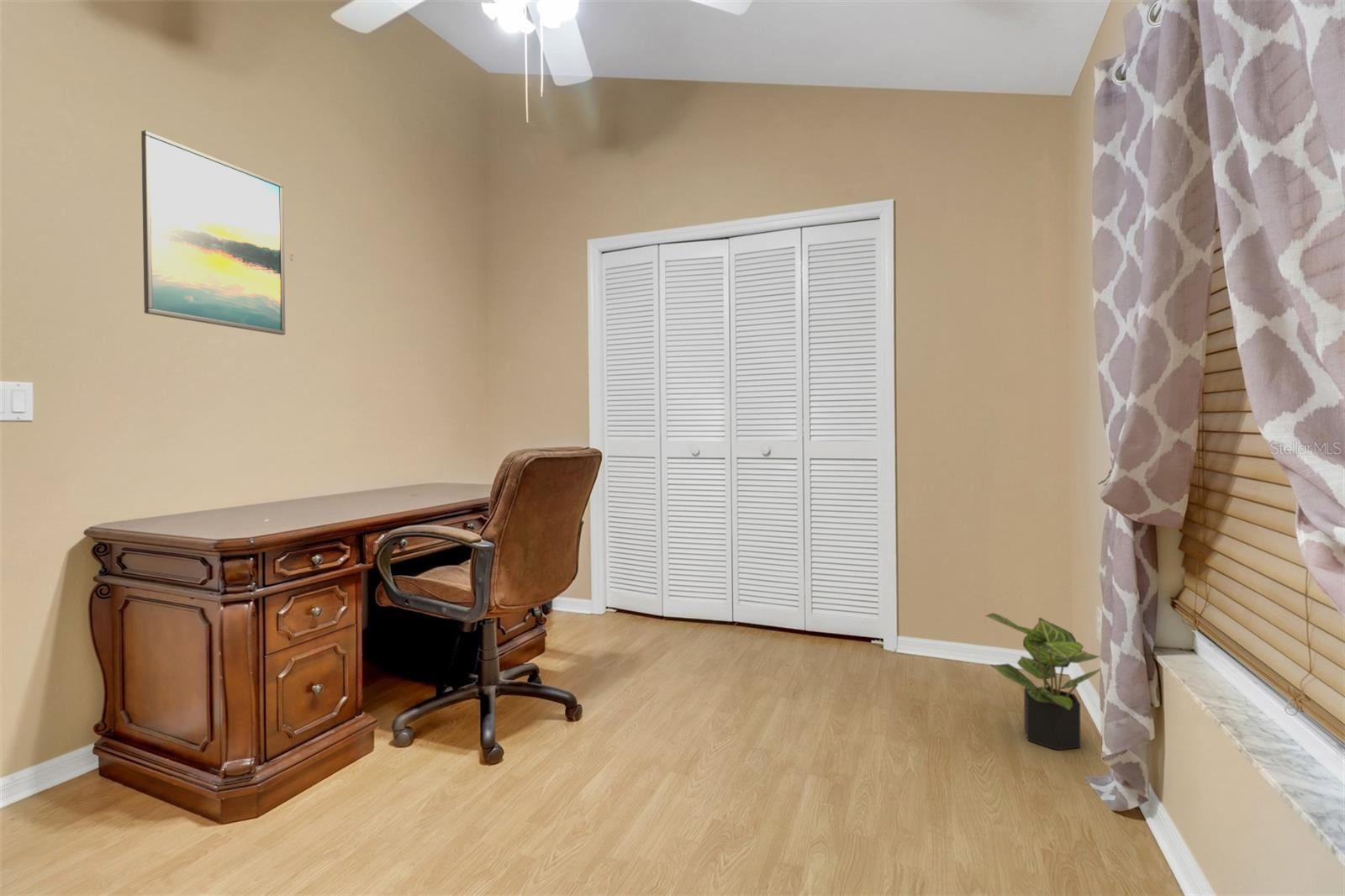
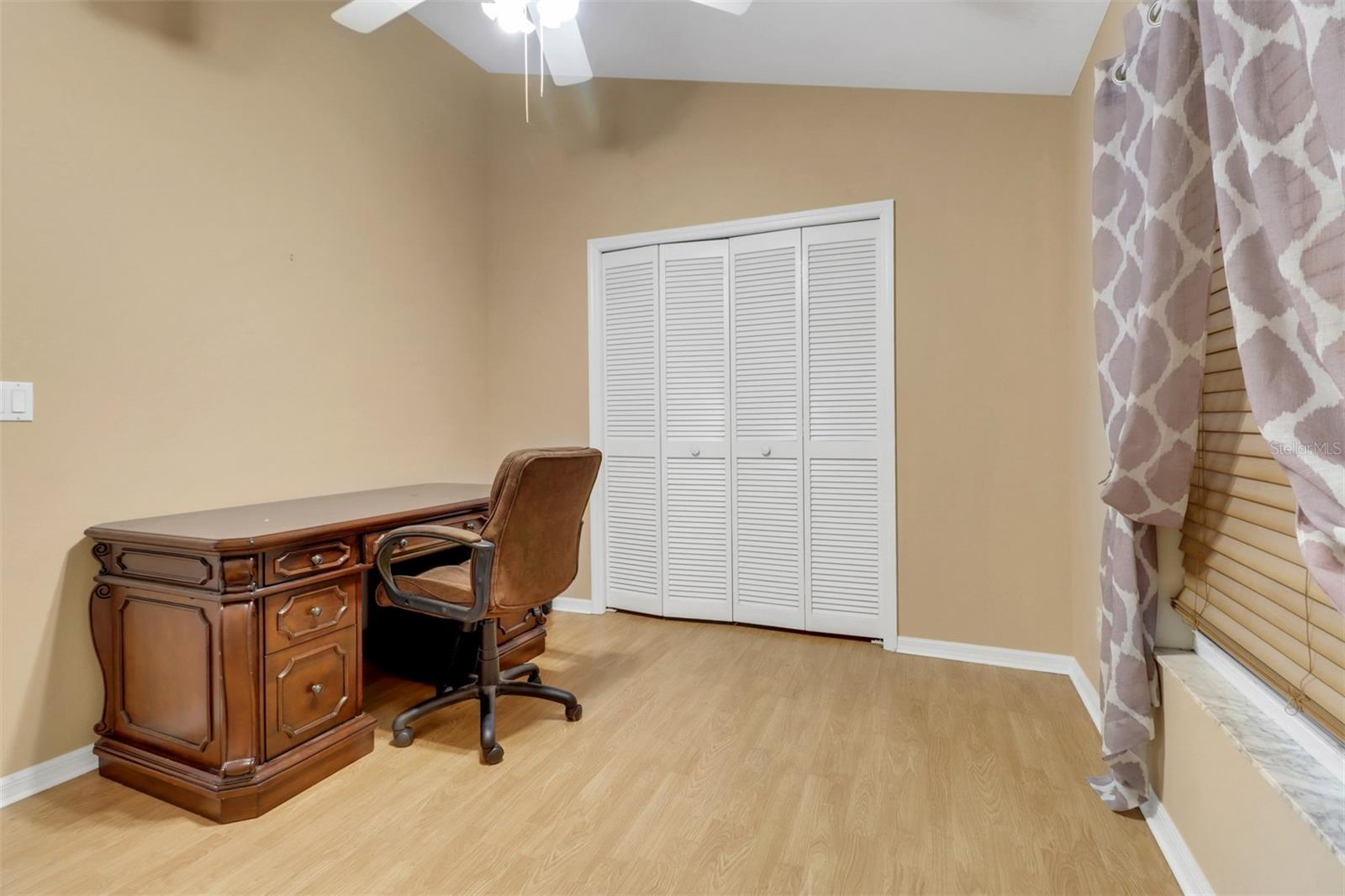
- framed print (220, 242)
- potted plant (1041, 674)
